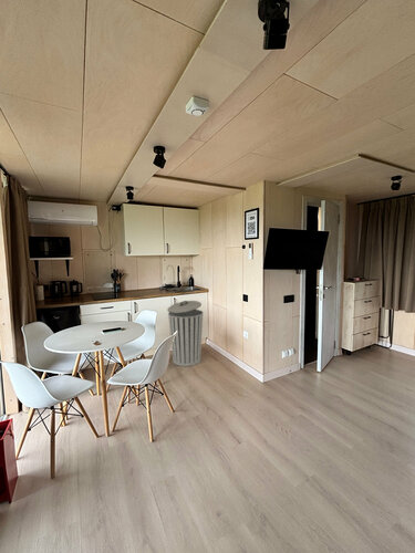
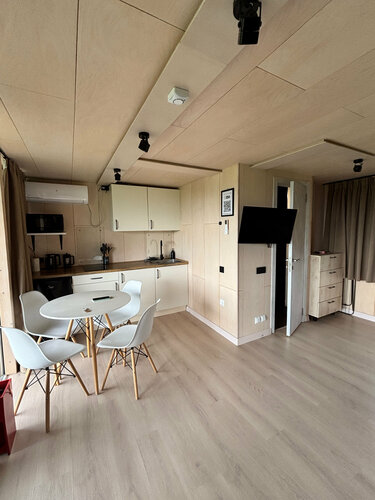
- trash can (185, 330)
